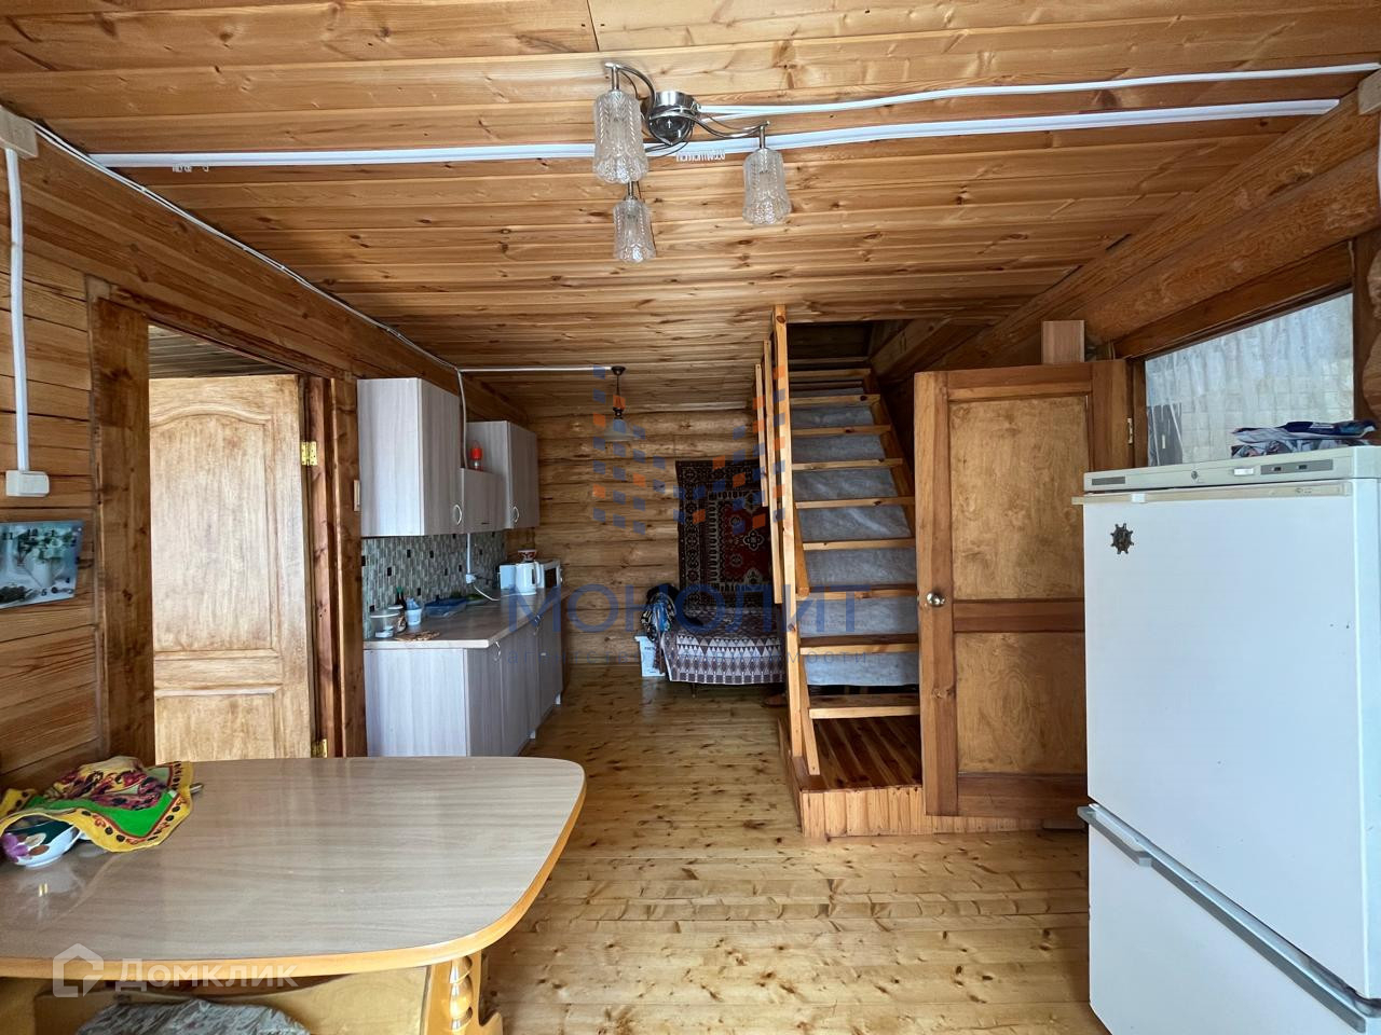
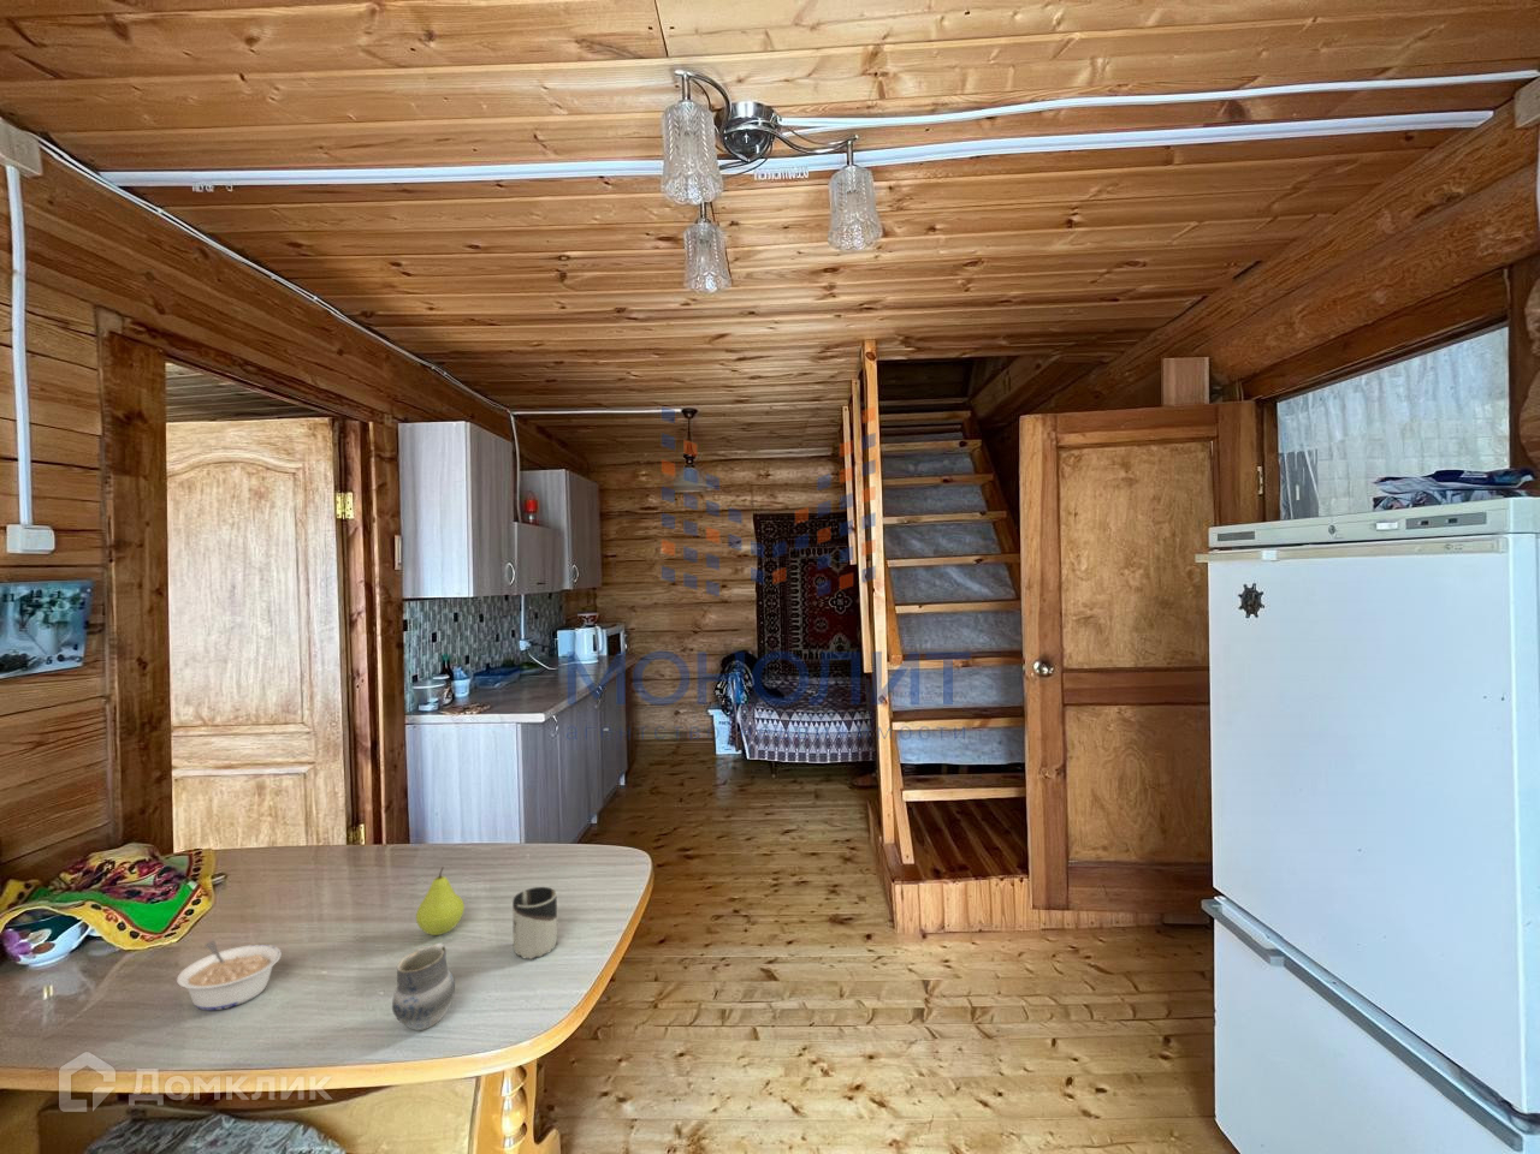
+ cup (426, 984)
+ cup (534, 919)
+ legume (228, 976)
+ fruit (439, 899)
